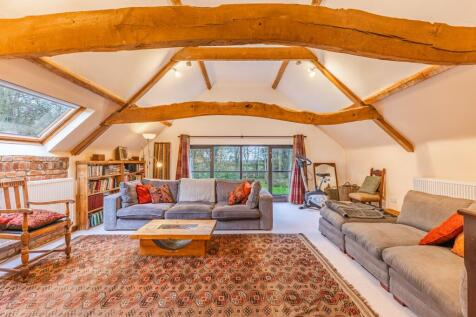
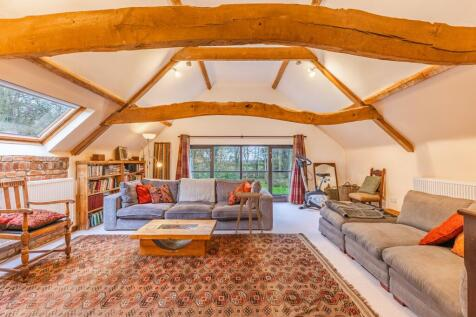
+ side table (249, 215)
